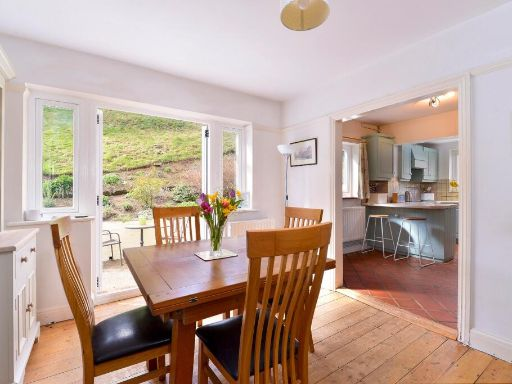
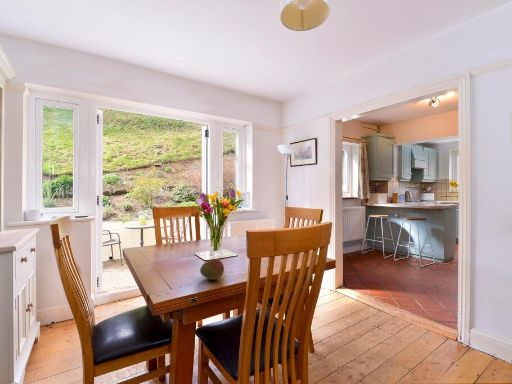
+ fruit (211, 269)
